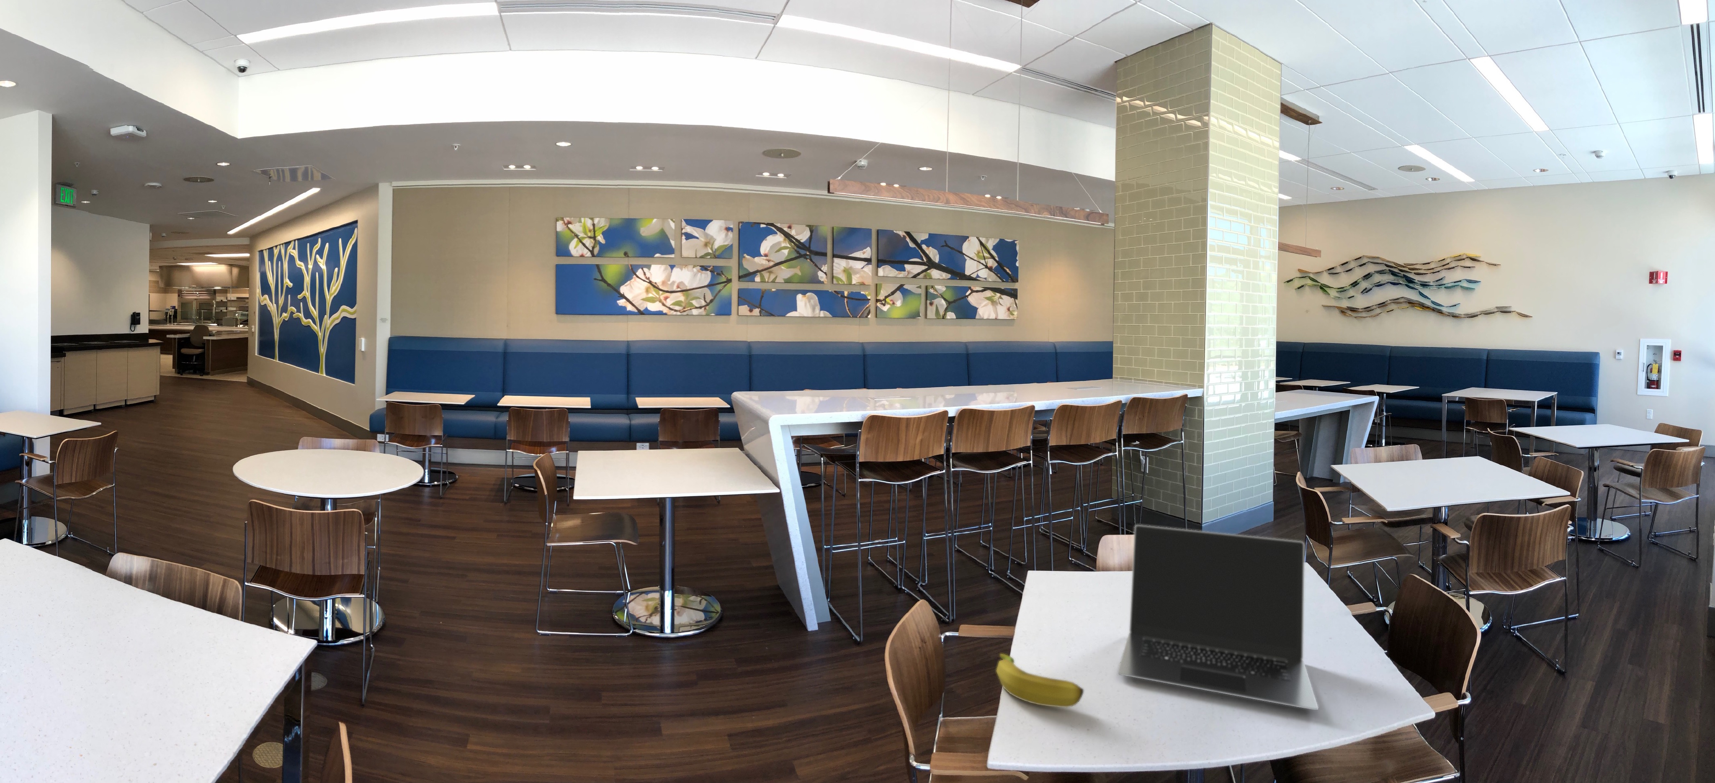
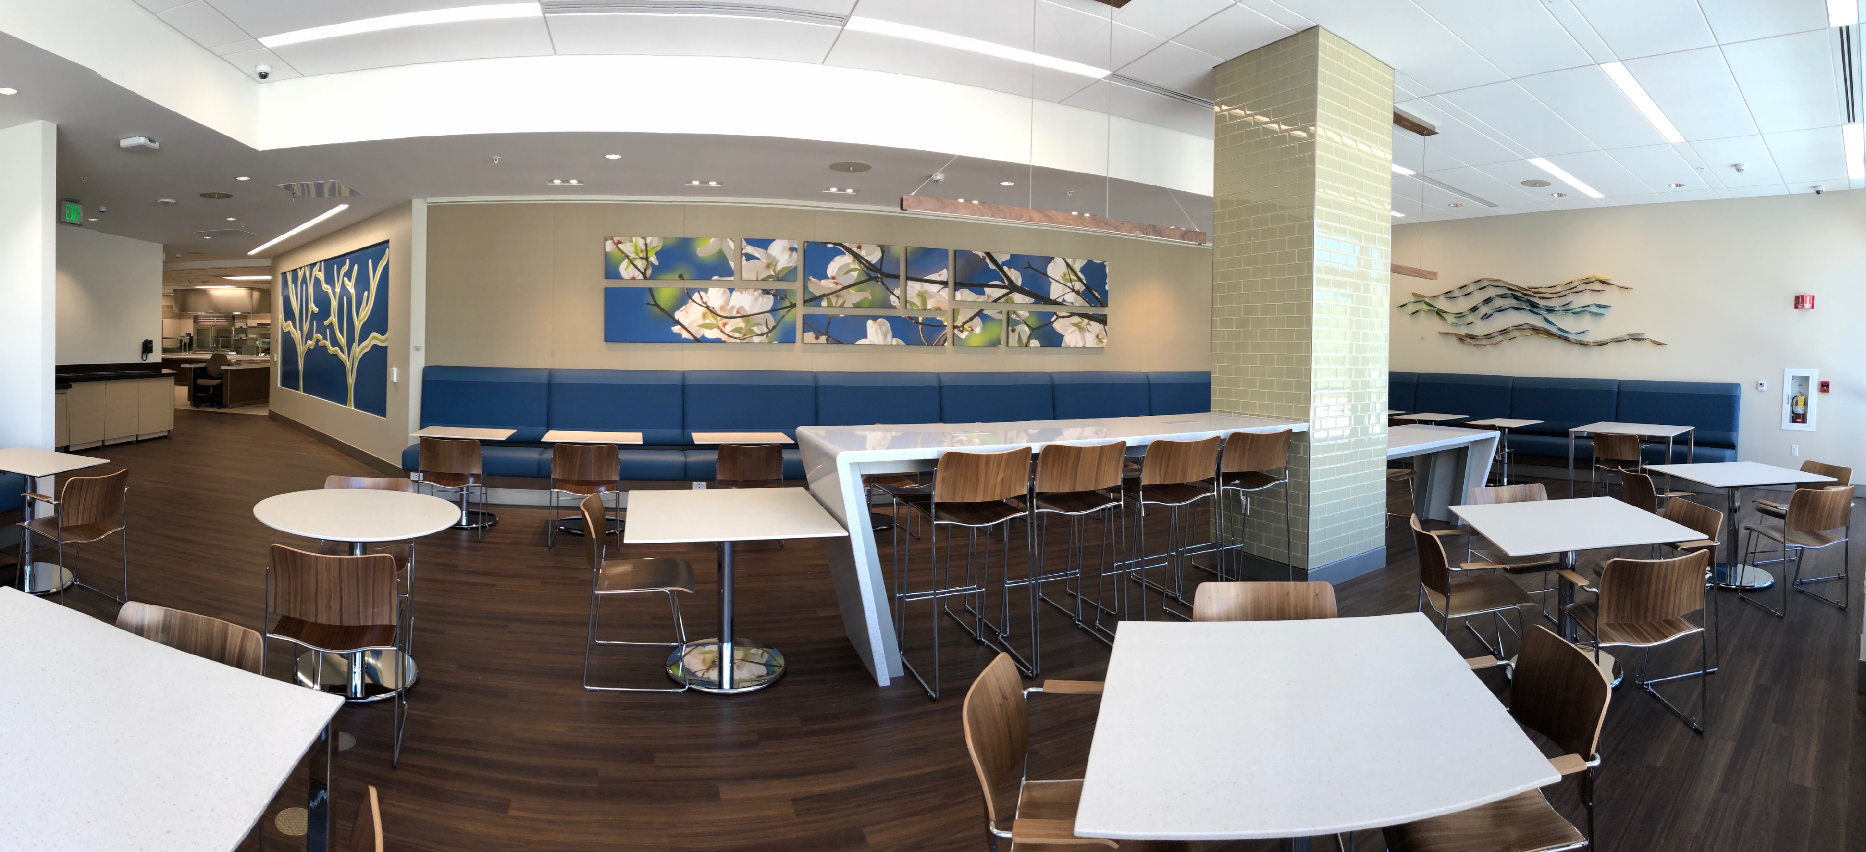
- banana (1036, 677)
- laptop (1214, 606)
